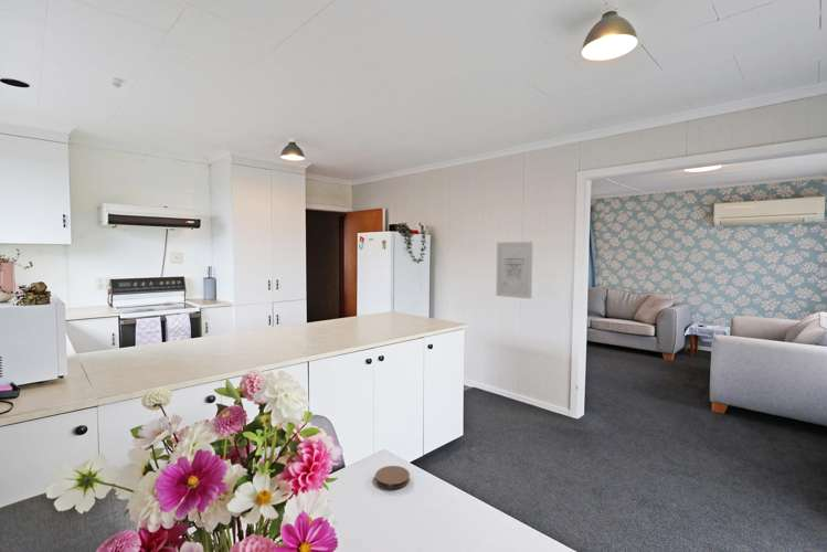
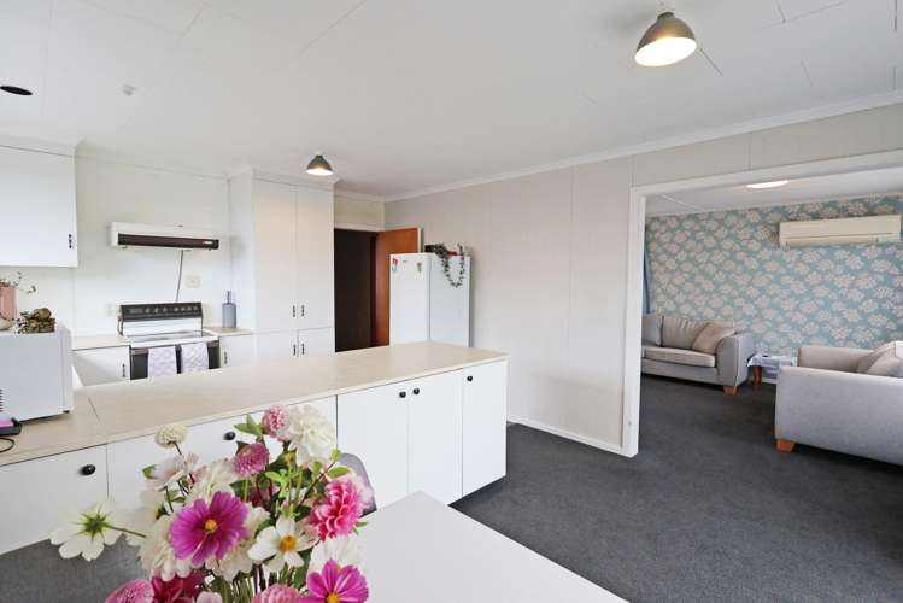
- wall art (513, 269)
- coaster (392, 476)
